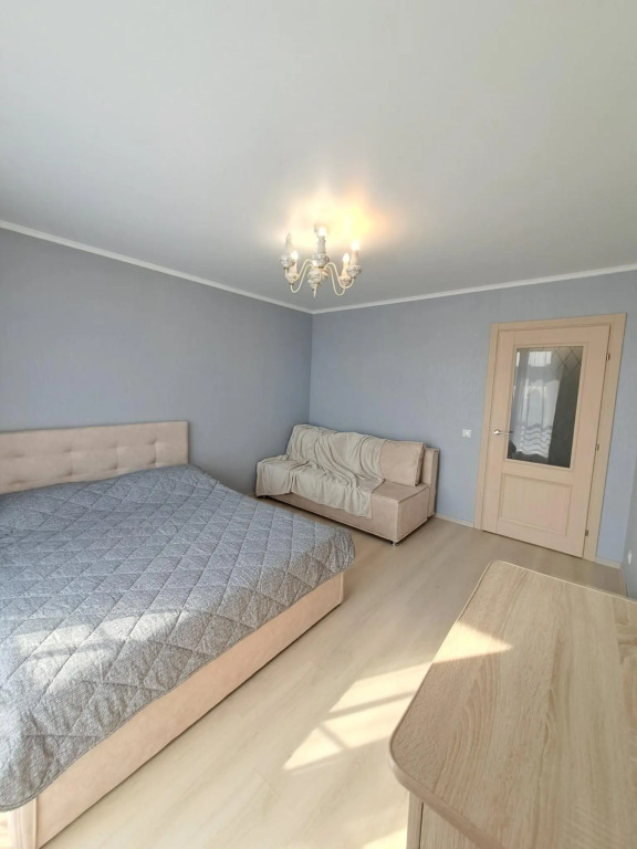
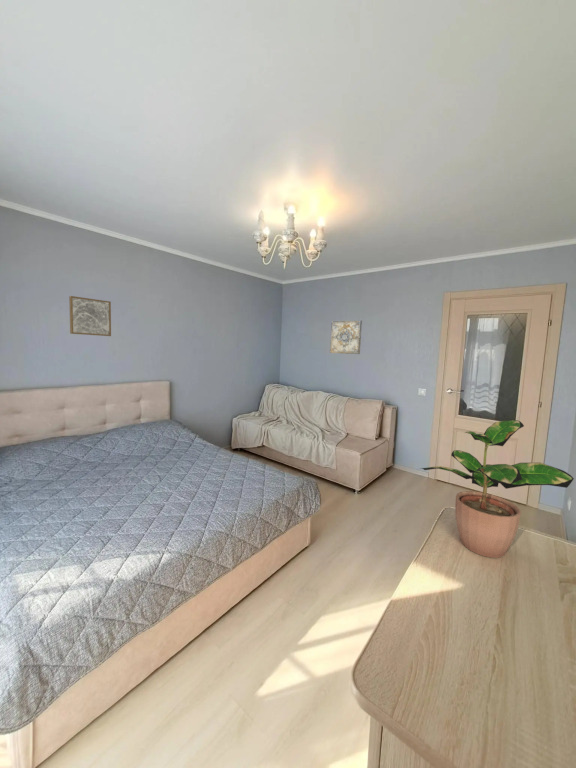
+ potted plant (488, 486)
+ wall art (345, 337)
+ wall art (91, 317)
